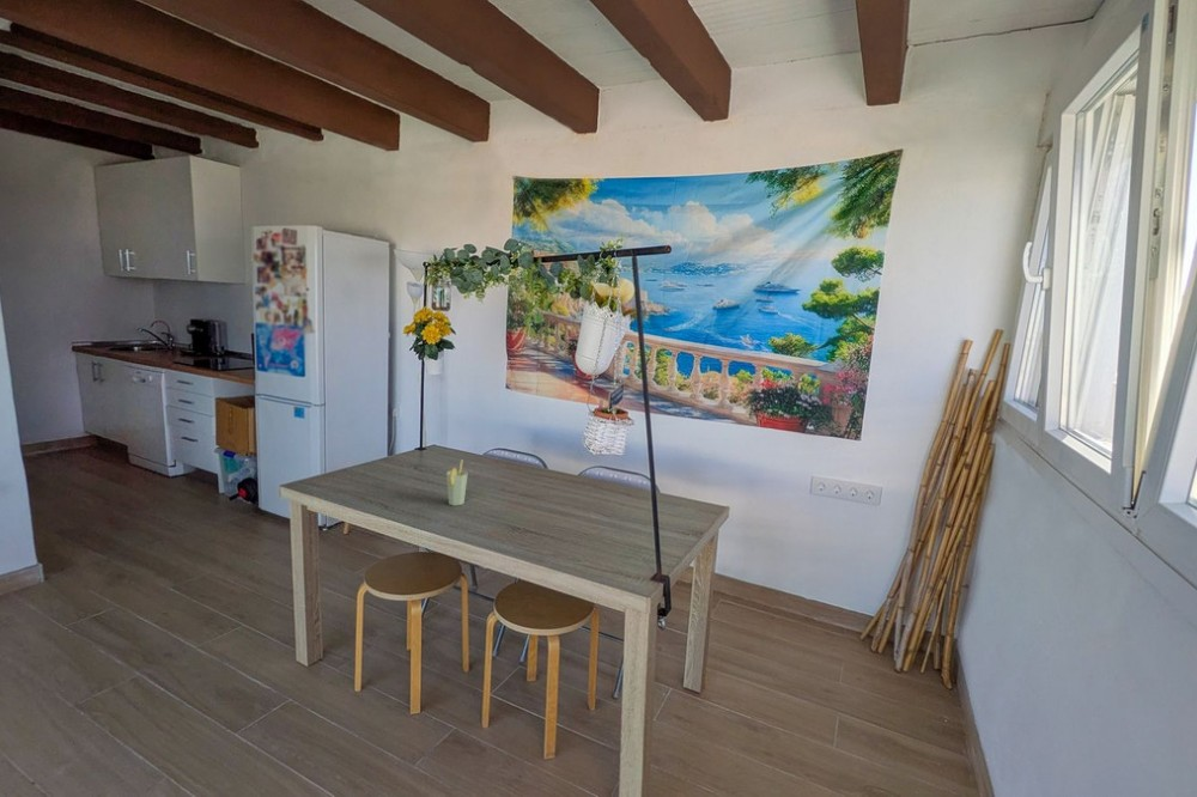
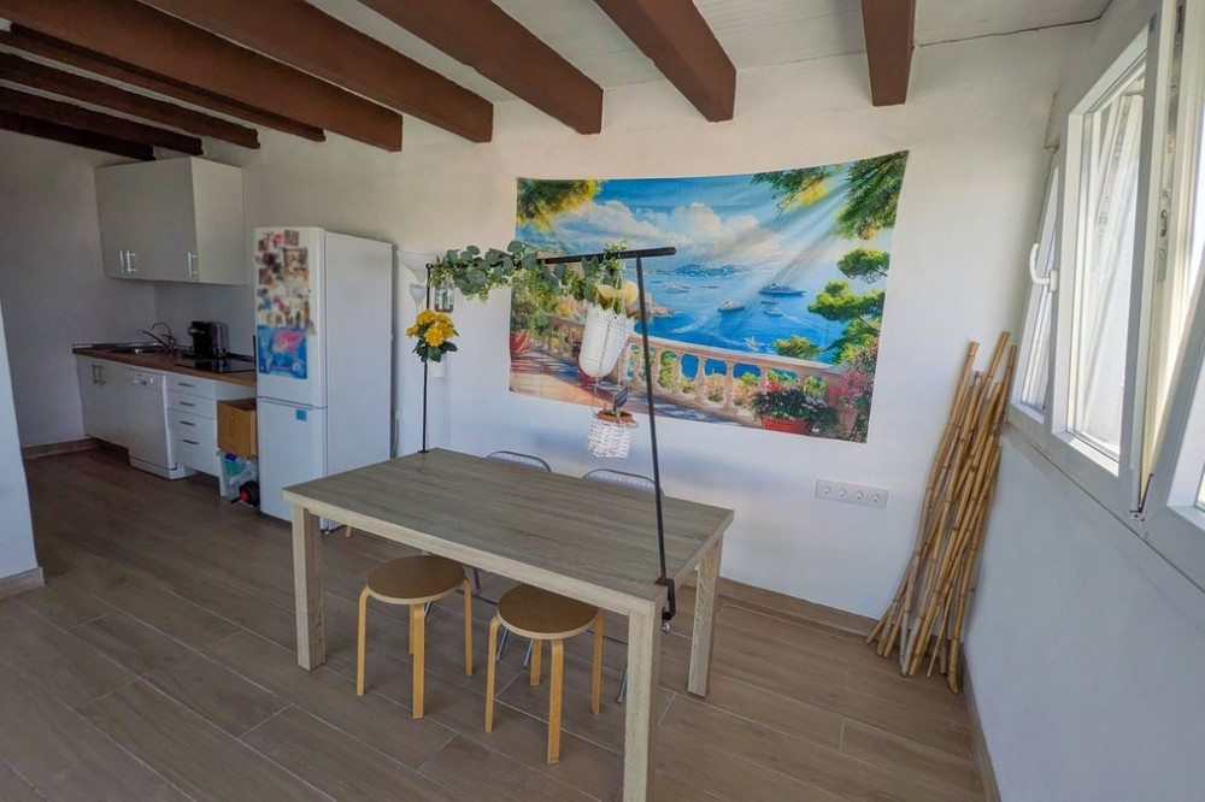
- cup (455, 483)
